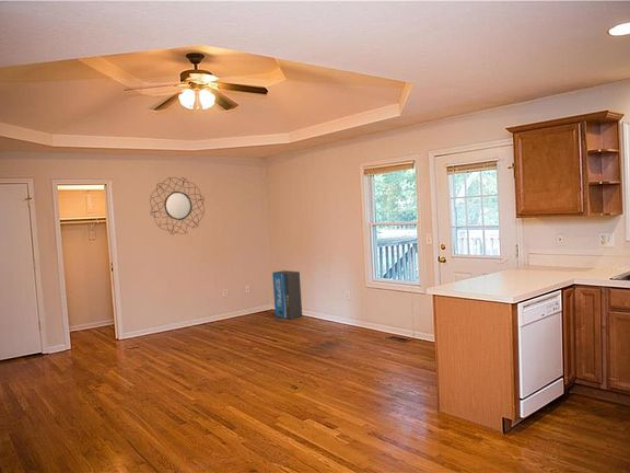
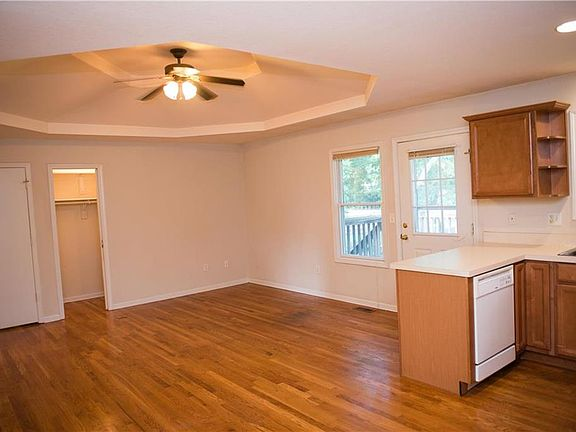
- home mirror (177, 205)
- air purifier (287, 293)
